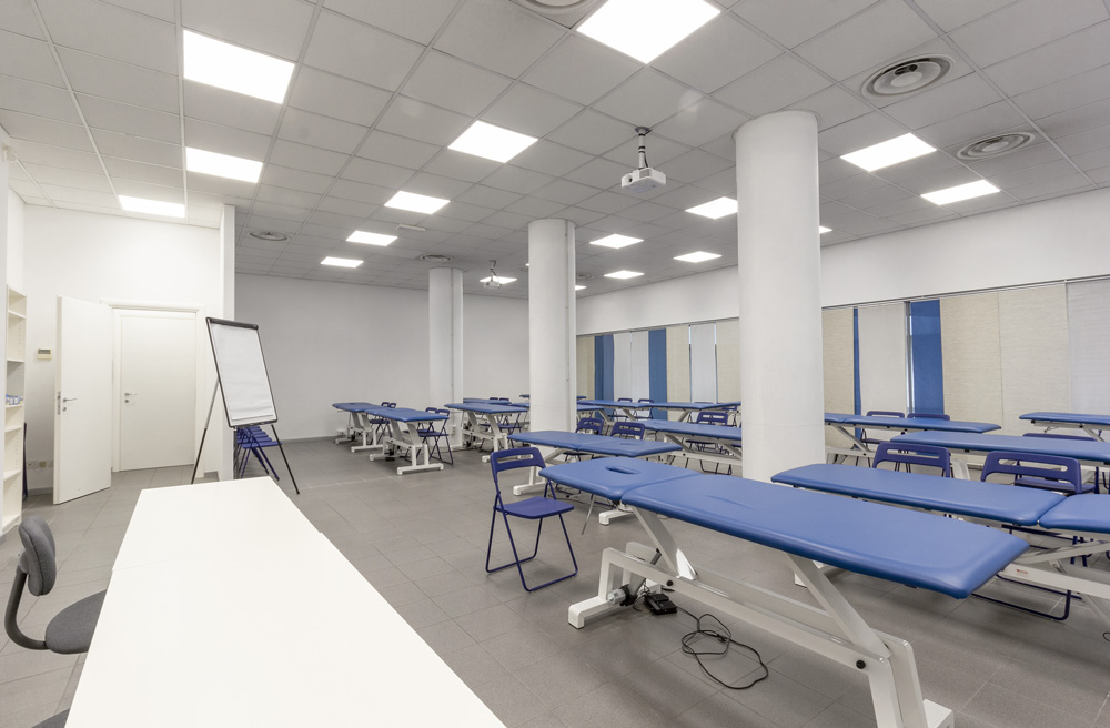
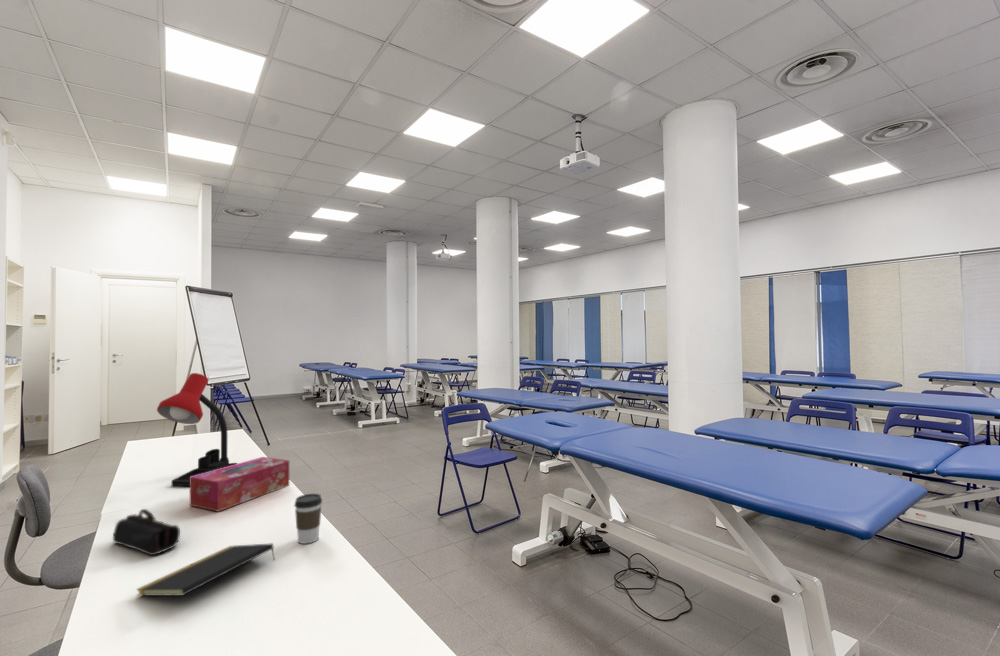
+ notepad (209, 567)
+ desk lamp (198, 421)
+ tissue box (242, 481)
+ coffee cup (308, 518)
+ pencil case (146, 526)
